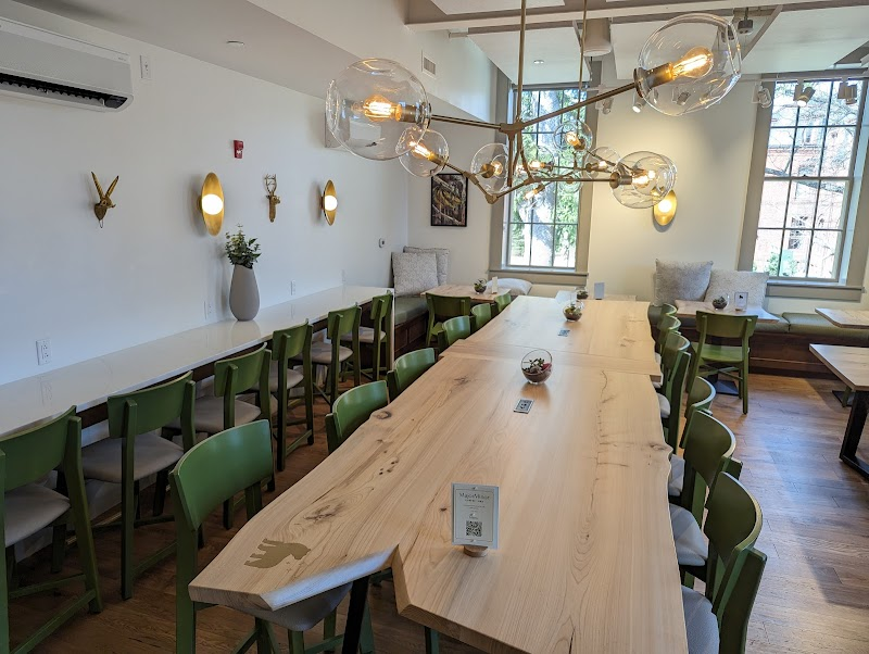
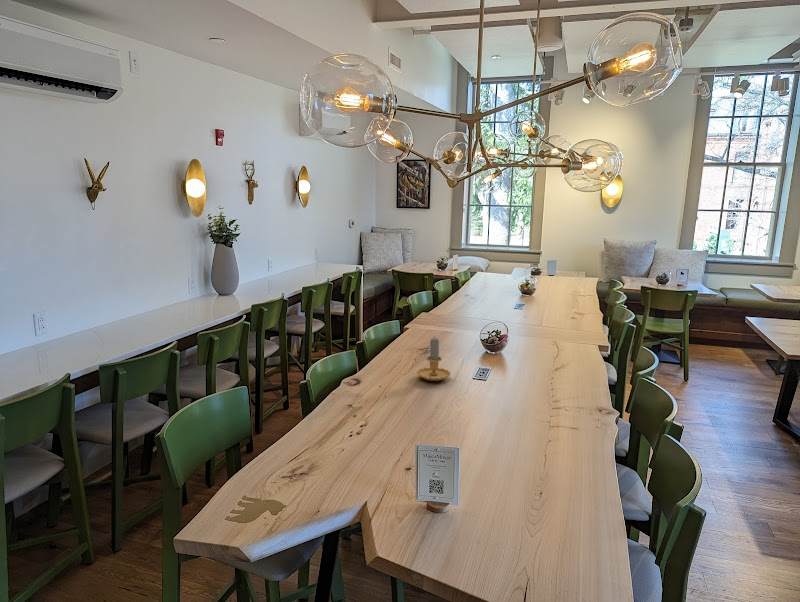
+ candle (432, 358)
